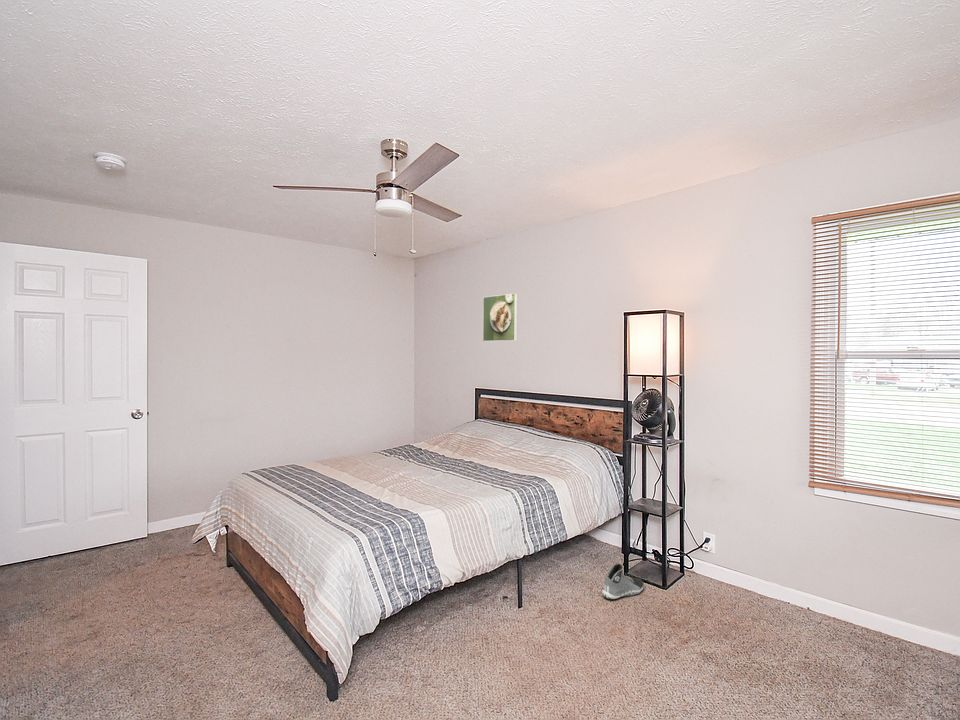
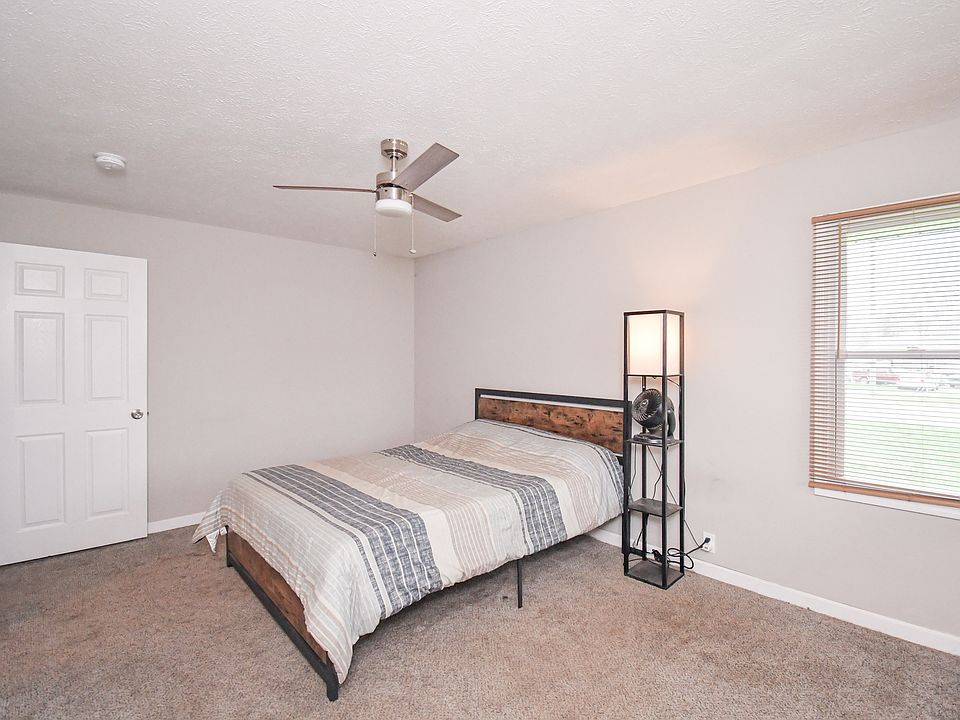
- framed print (499, 318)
- sneaker (624, 578)
